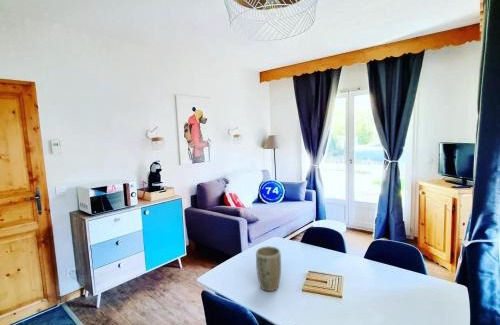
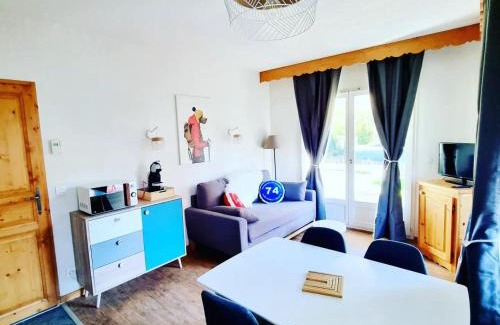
- plant pot (268, 268)
